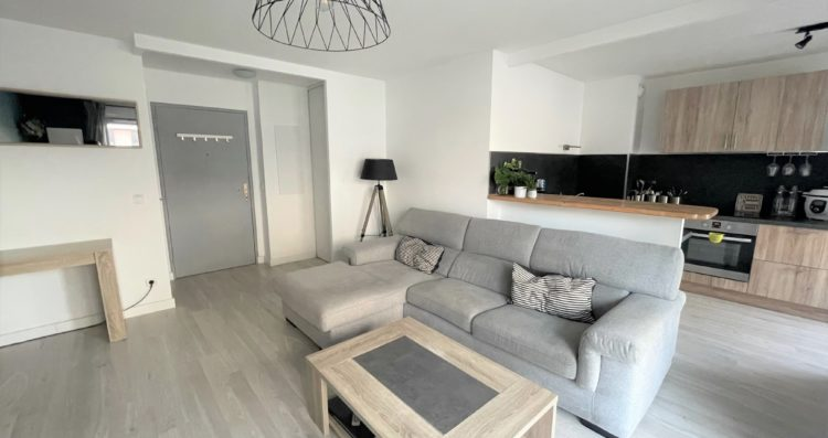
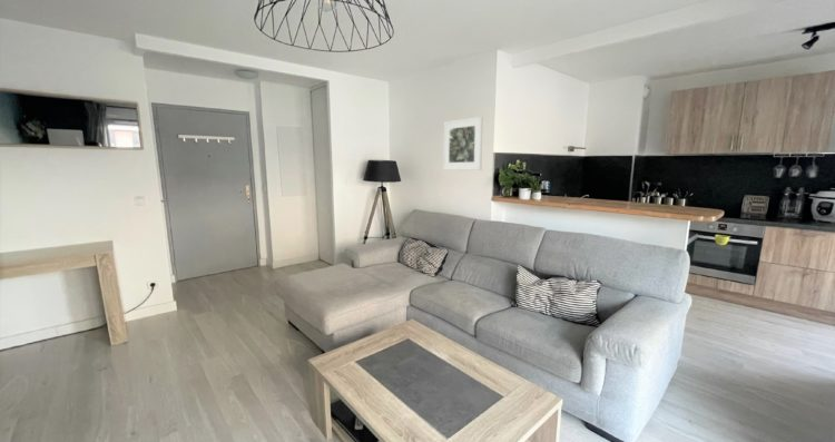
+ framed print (461, 145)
